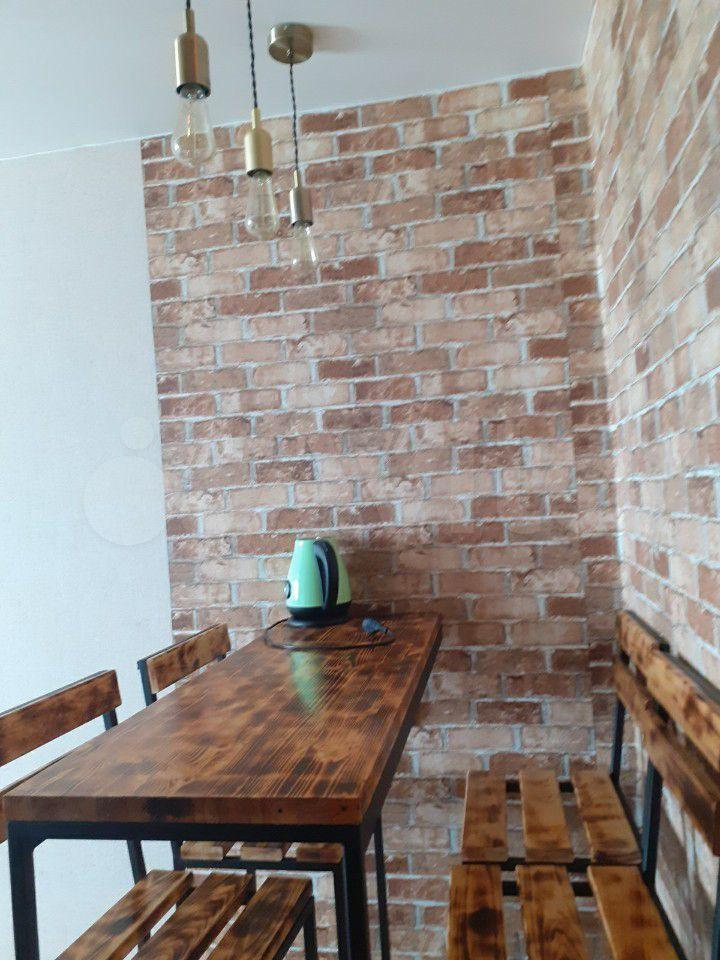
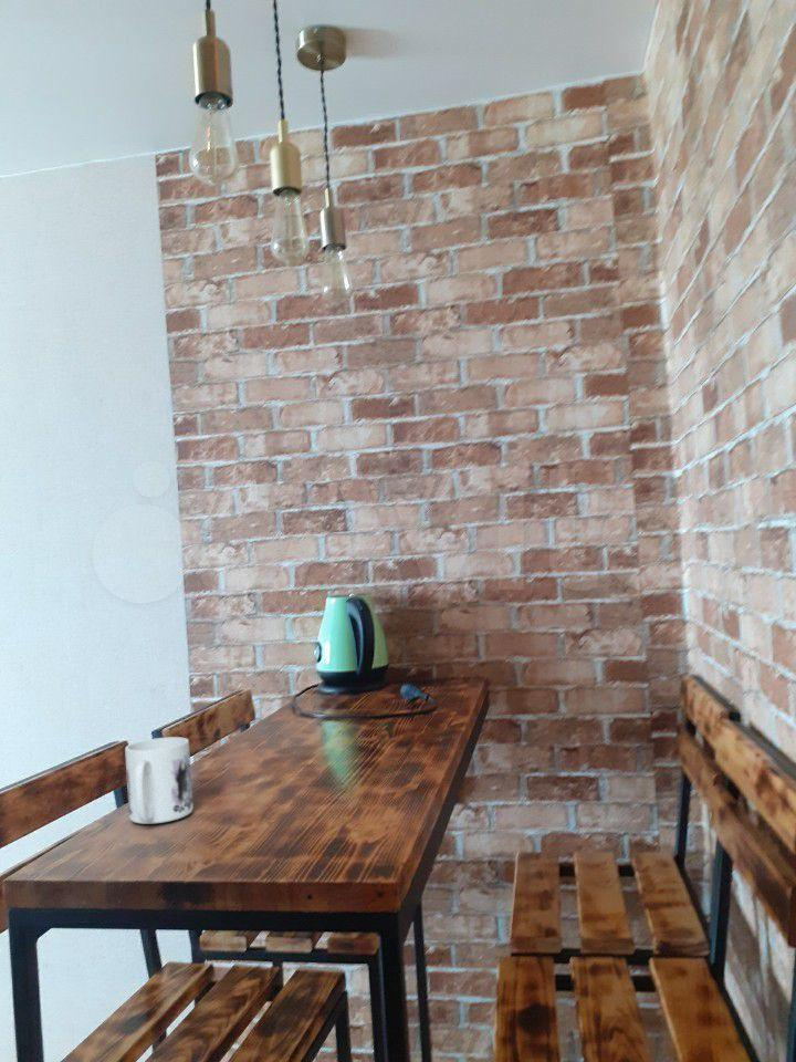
+ mug (155, 783)
